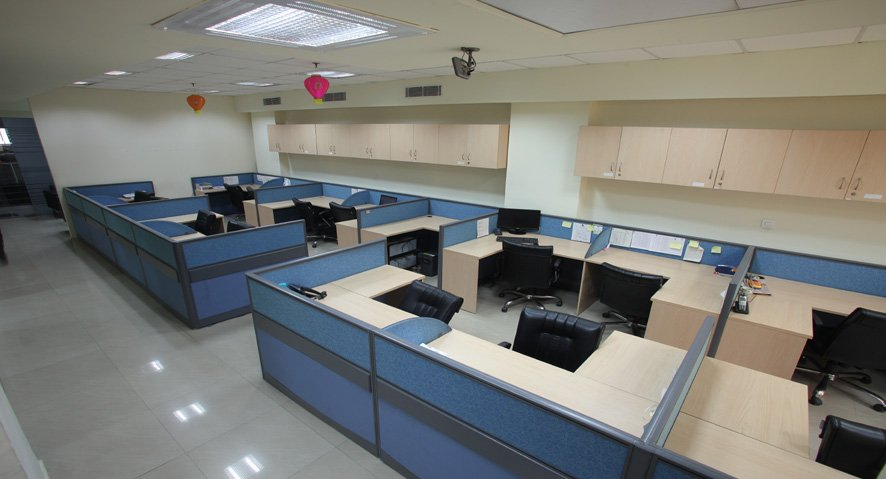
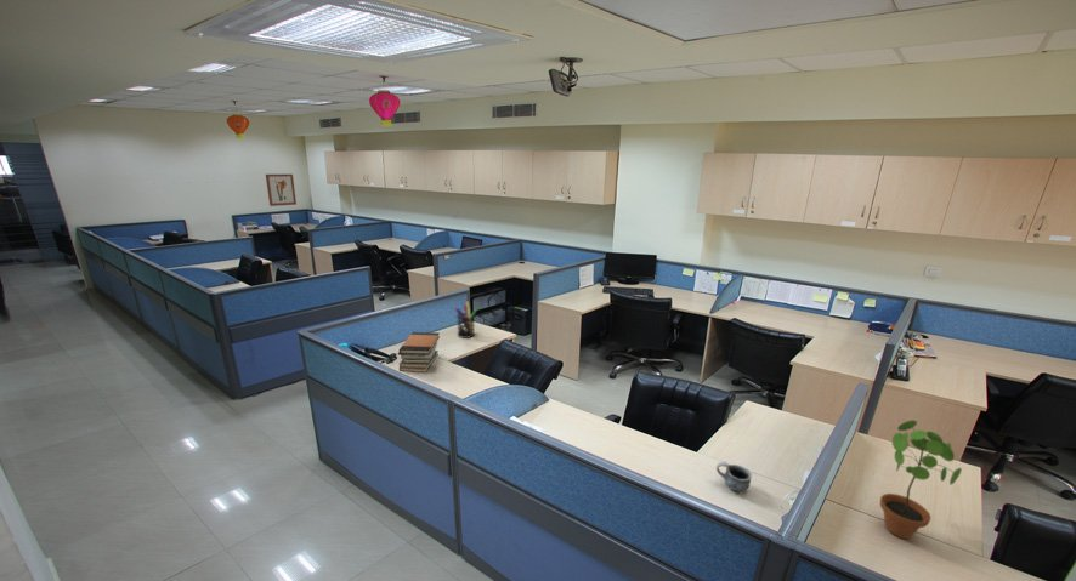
+ wall art (281, 189)
+ potted plant (912, 483)
+ pen holder (468, 318)
+ mug (732, 475)
+ book stack (420, 351)
